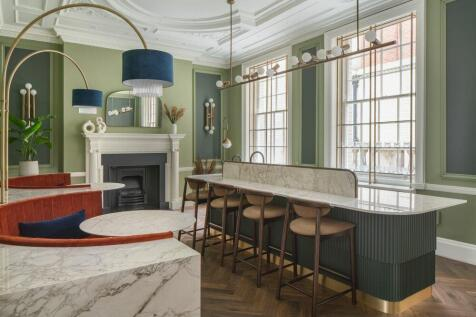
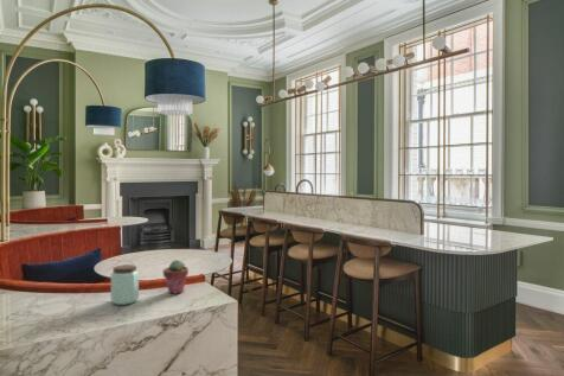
+ peanut butter (124, 283)
+ potted succulent (175, 275)
